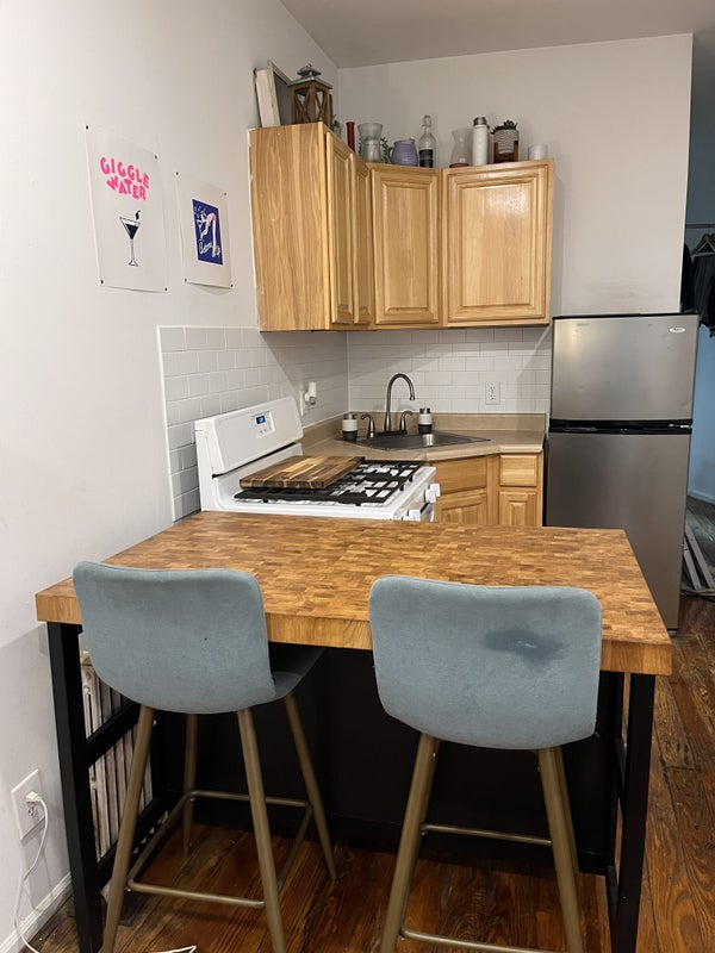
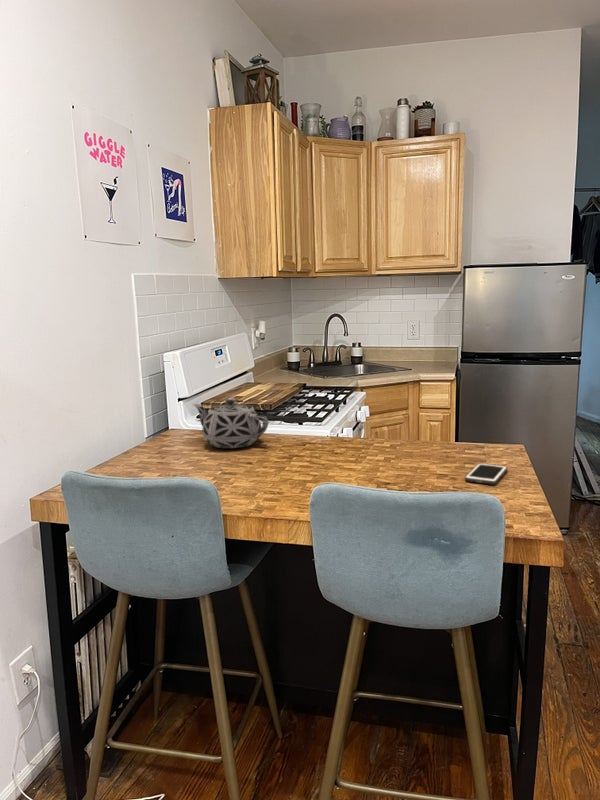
+ teapot (229, 421)
+ cell phone (486, 473)
